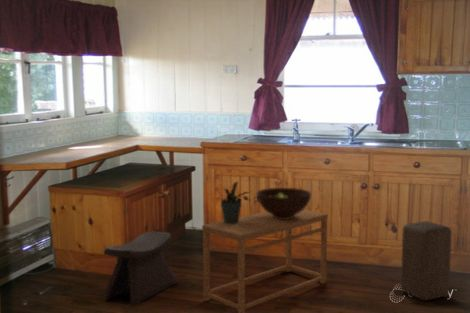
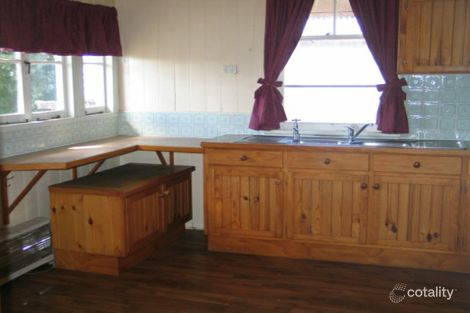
- fruit bowl (283, 204)
- stool (140, 265)
- stool (425, 259)
- side table (264, 247)
- potted plant (234, 202)
